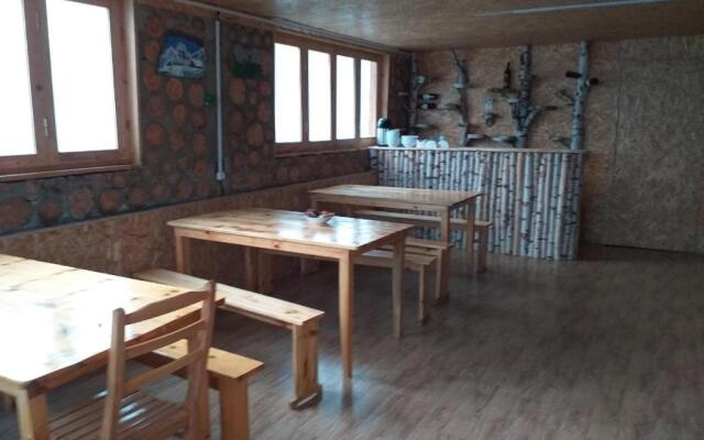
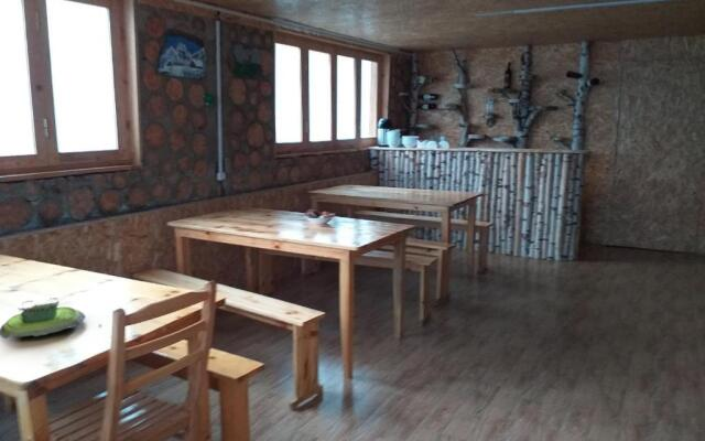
+ plant pot (42, 313)
